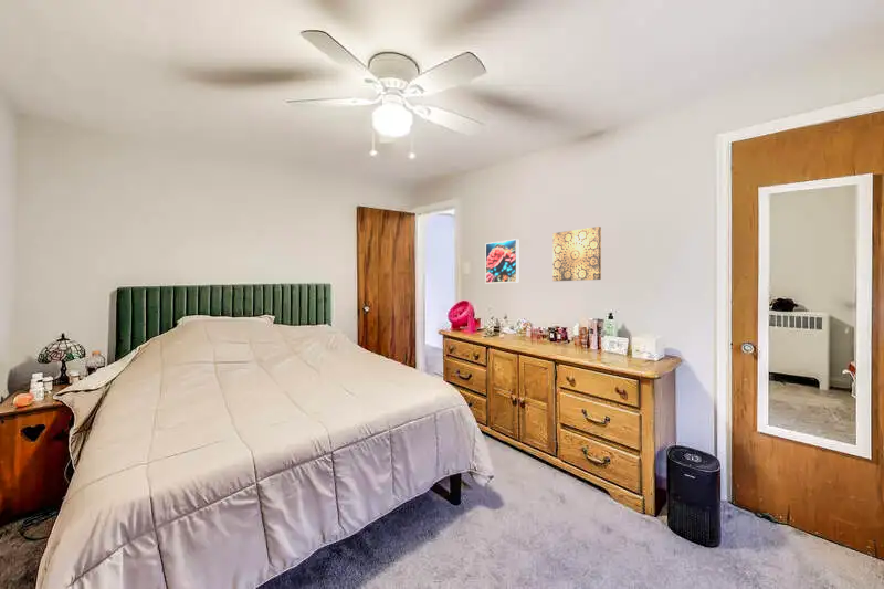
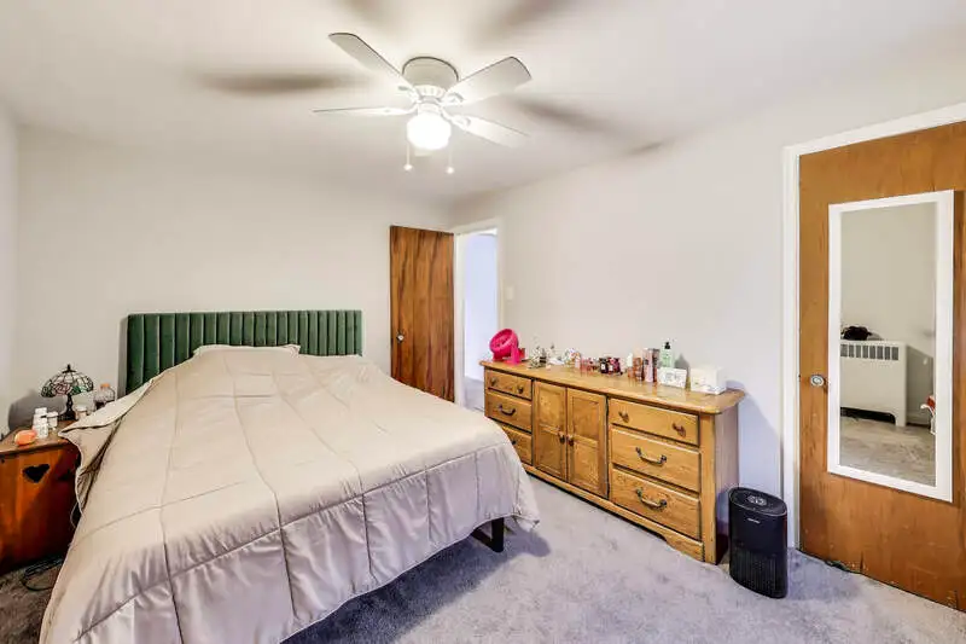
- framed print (501, 262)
- wall art (576, 255)
